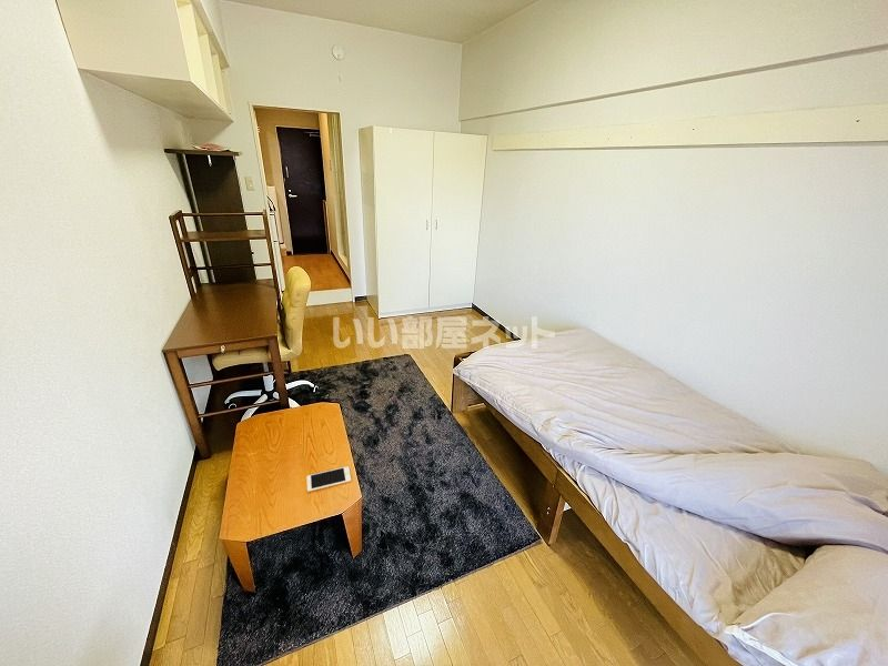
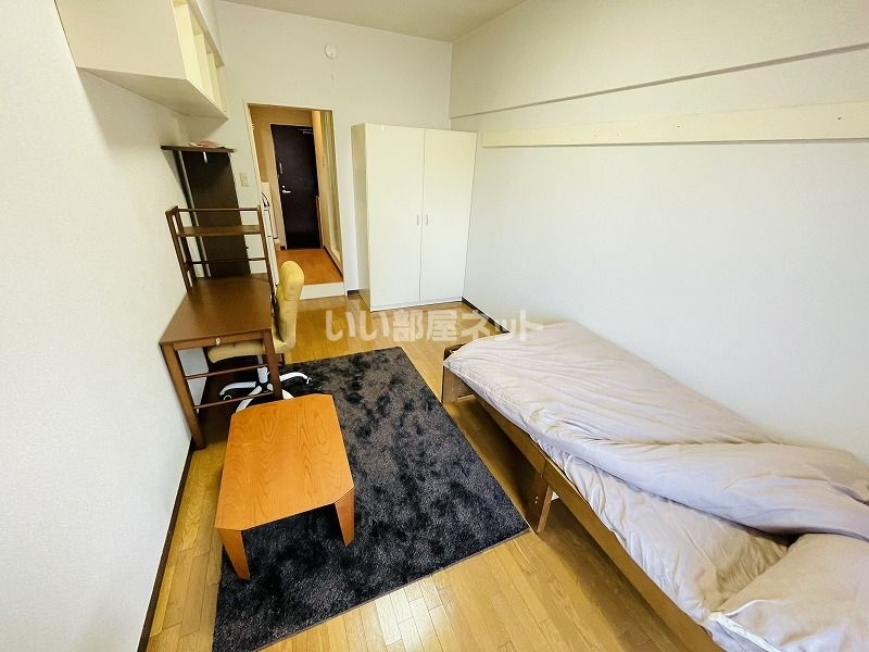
- cell phone (329, 478)
